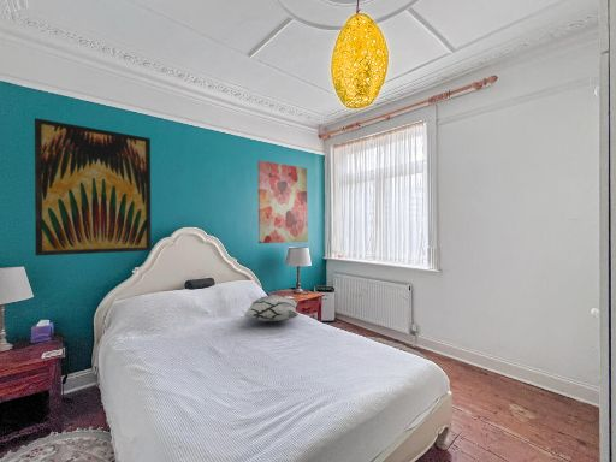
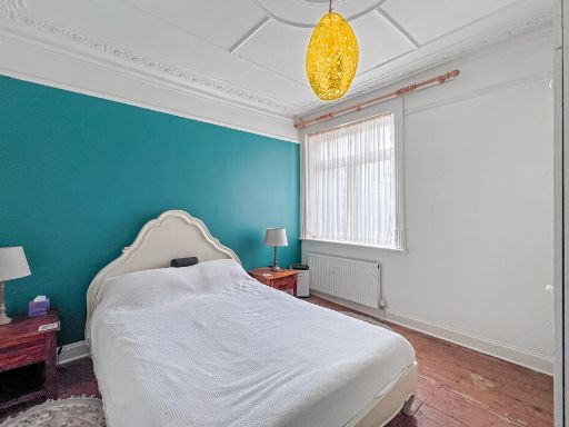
- wall art (97, 190)
- decorative pillow (273, 308)
- wall art (284, 203)
